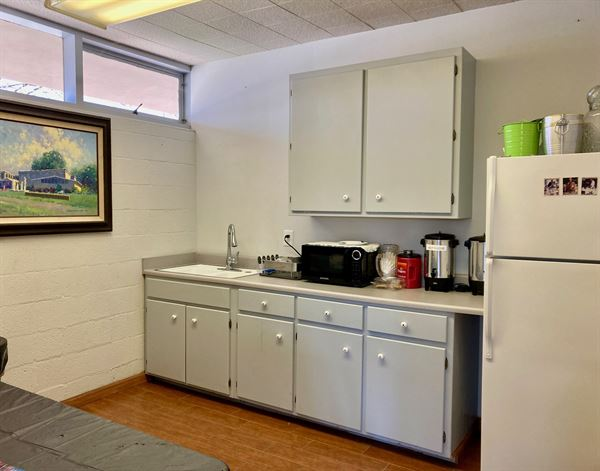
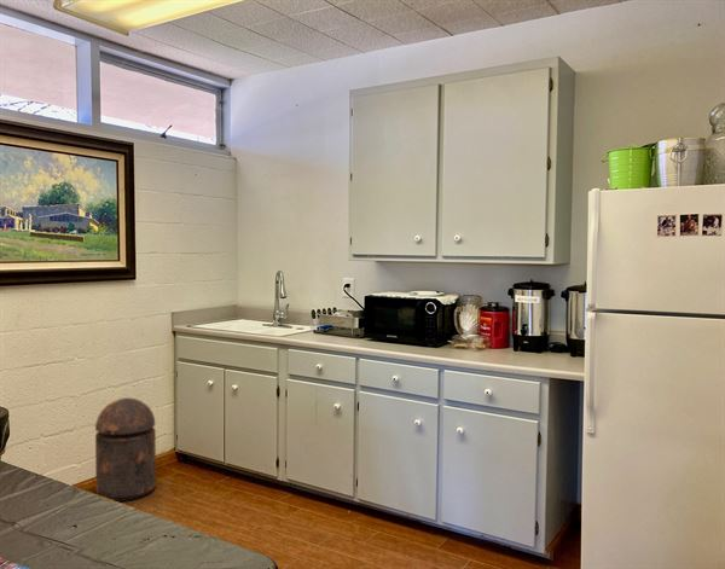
+ trash can (126, 445)
